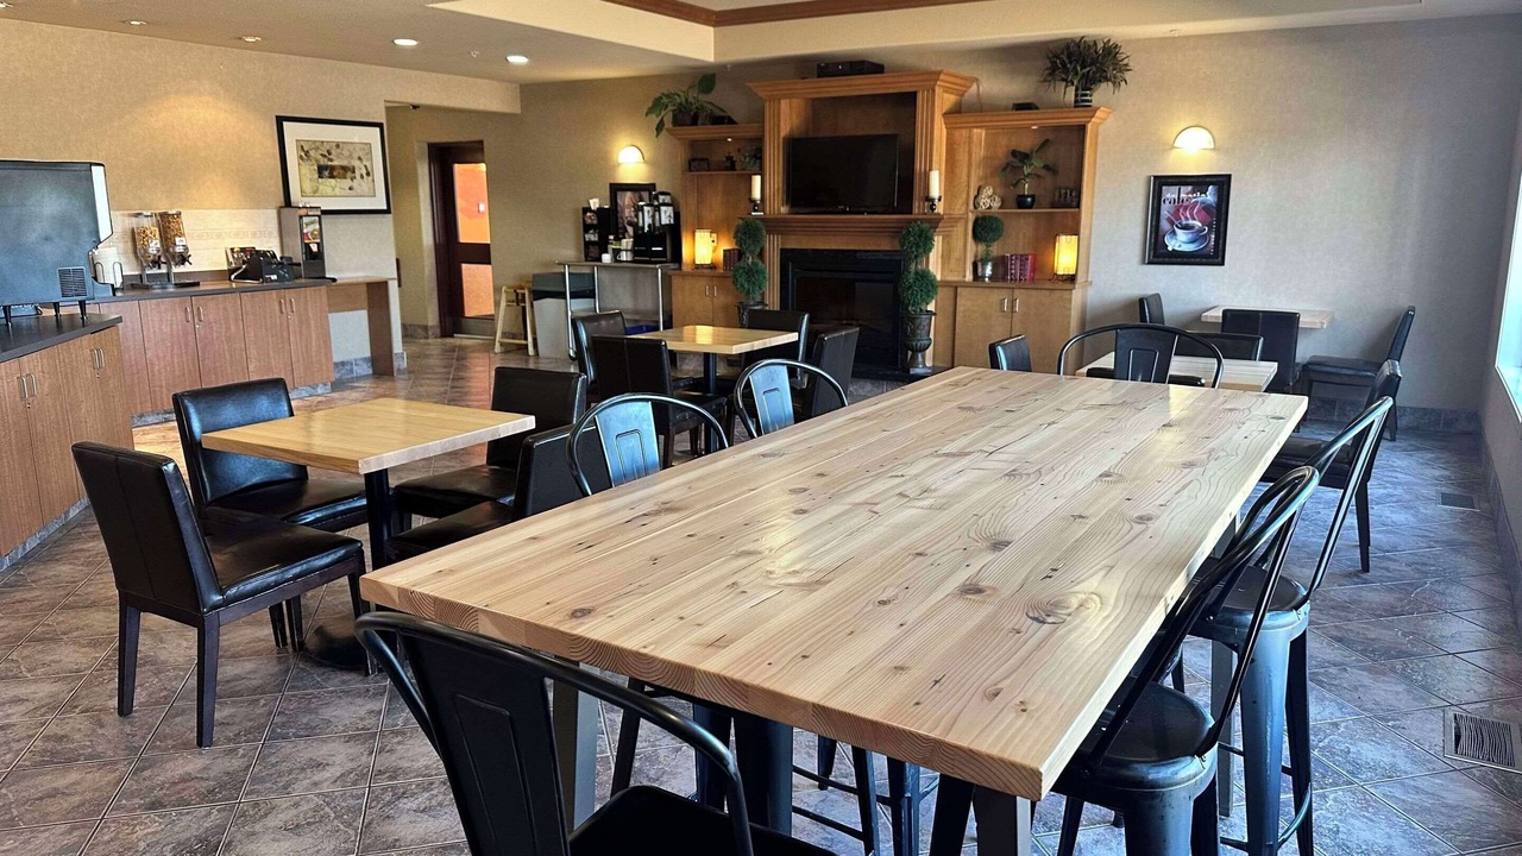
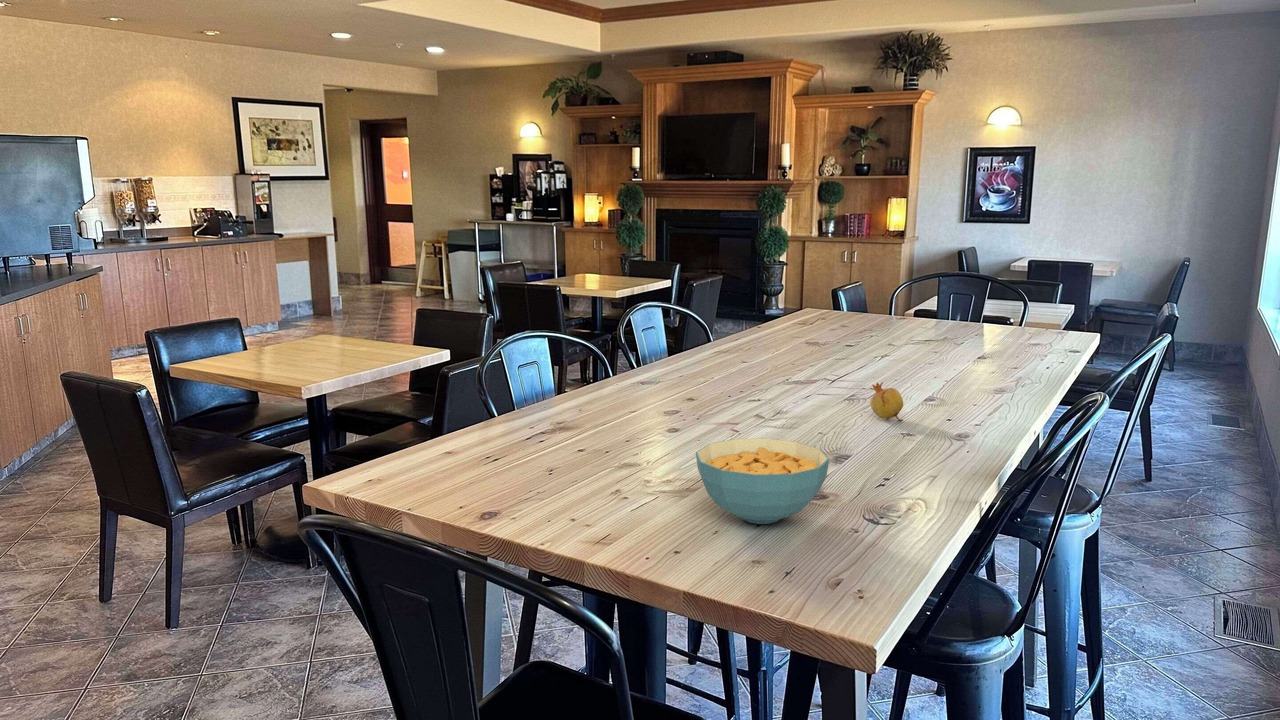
+ fruit (886, 400)
+ cereal bowl (760, 486)
